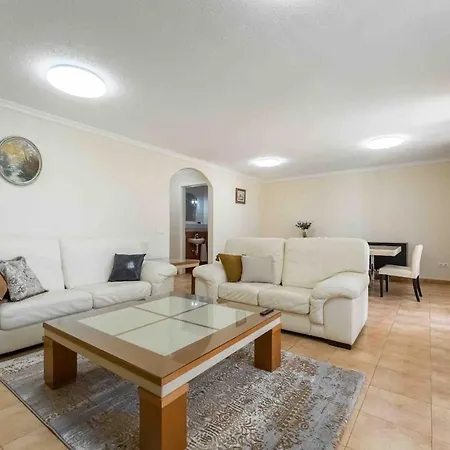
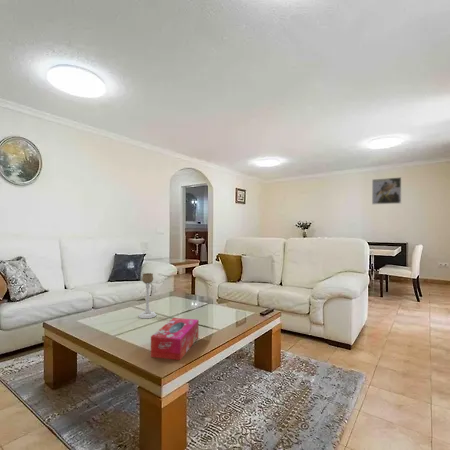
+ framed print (386, 191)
+ candle holder (147, 294)
+ tissue box (176, 336)
